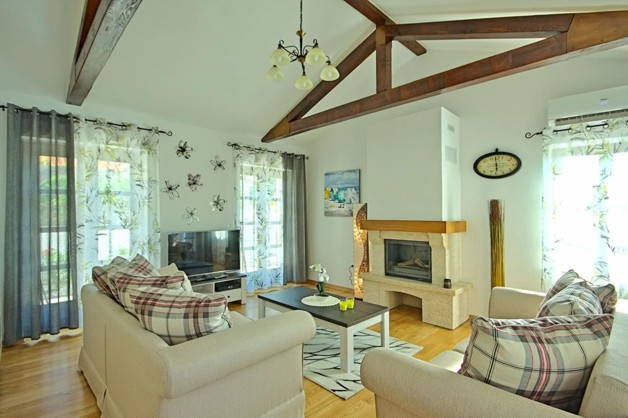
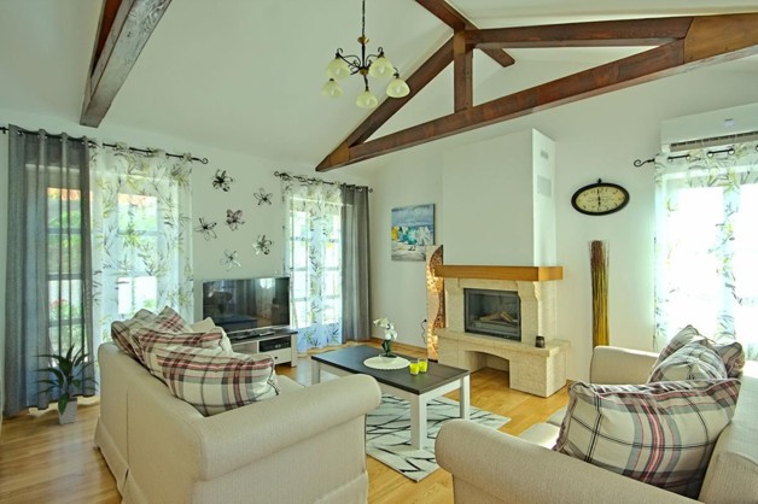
+ indoor plant (65, 382)
